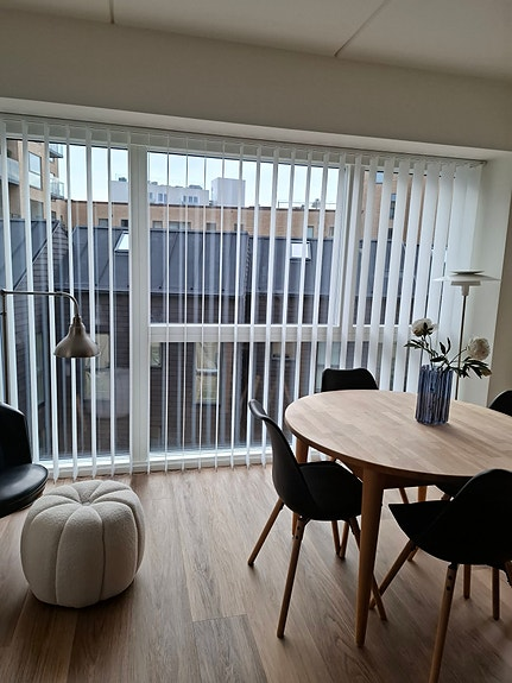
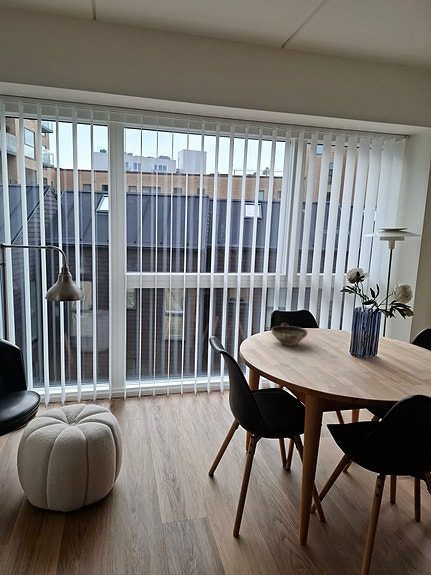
+ bowl (289, 335)
